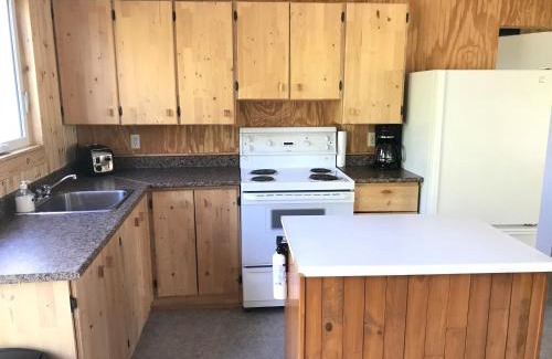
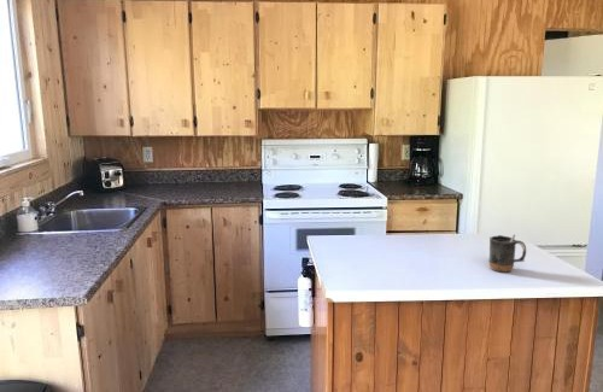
+ mug (507, 252)
